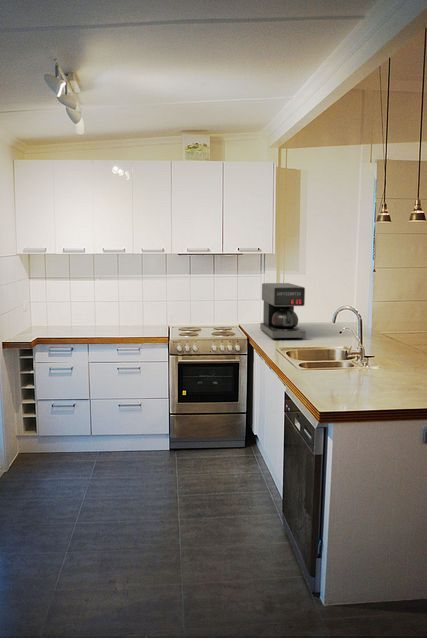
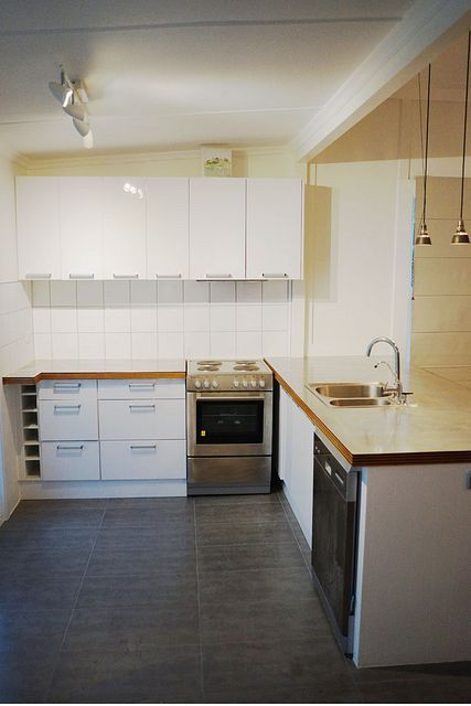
- coffee maker (282, 310)
